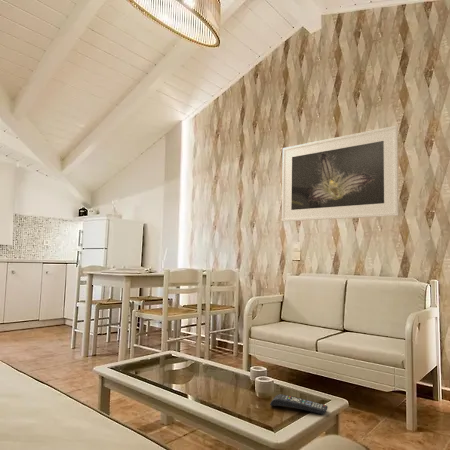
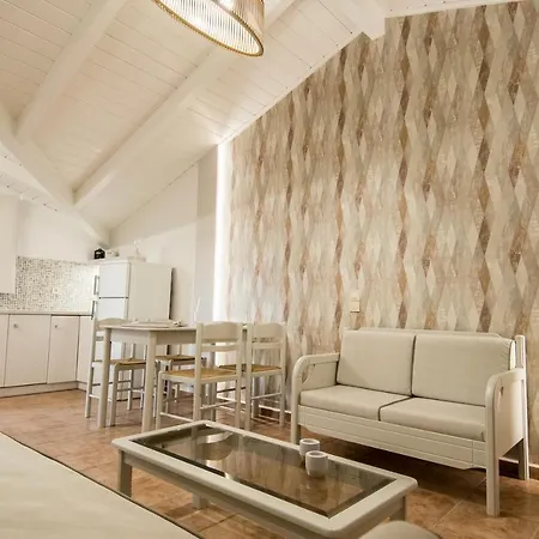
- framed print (334, 178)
- remote control (298, 404)
